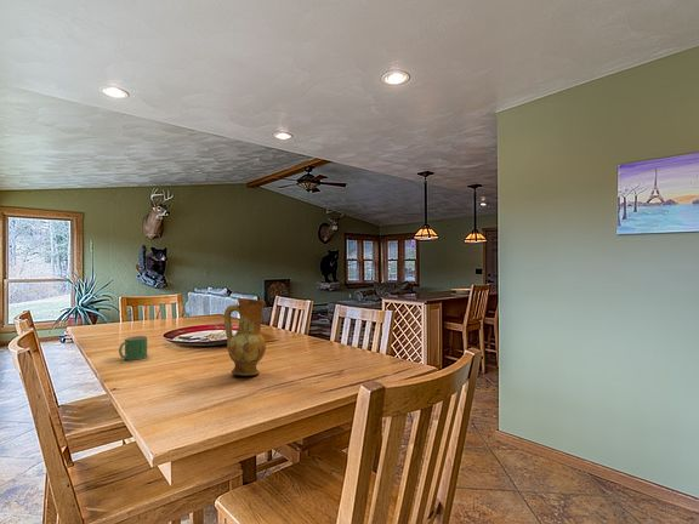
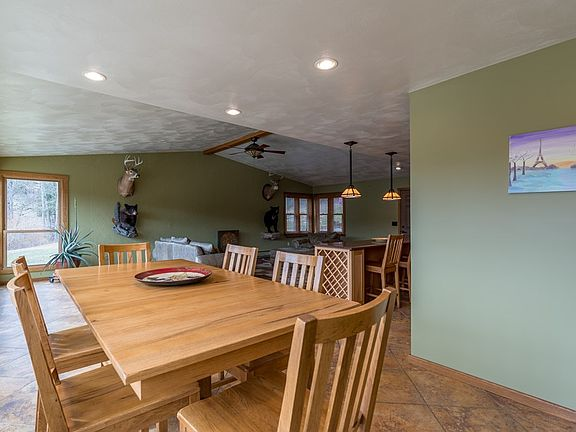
- mug (132, 348)
- ceramic jug (244, 336)
